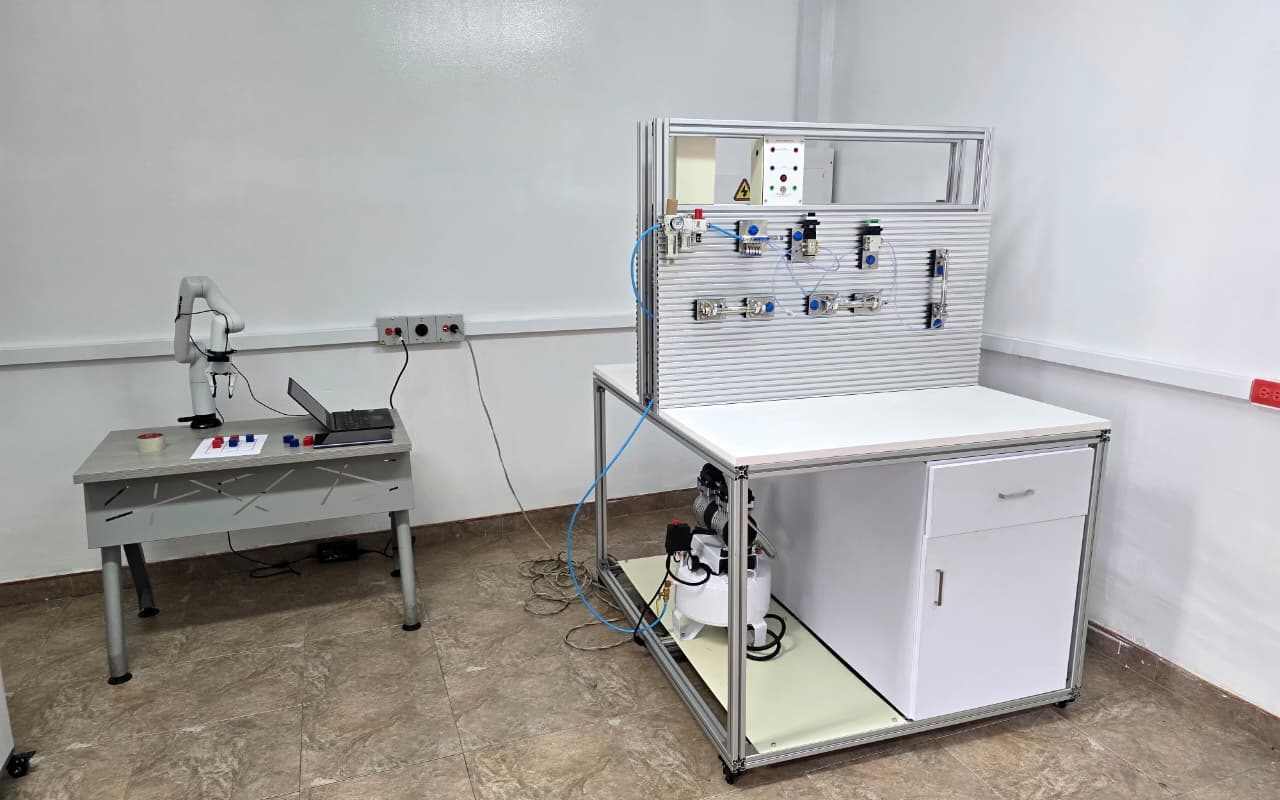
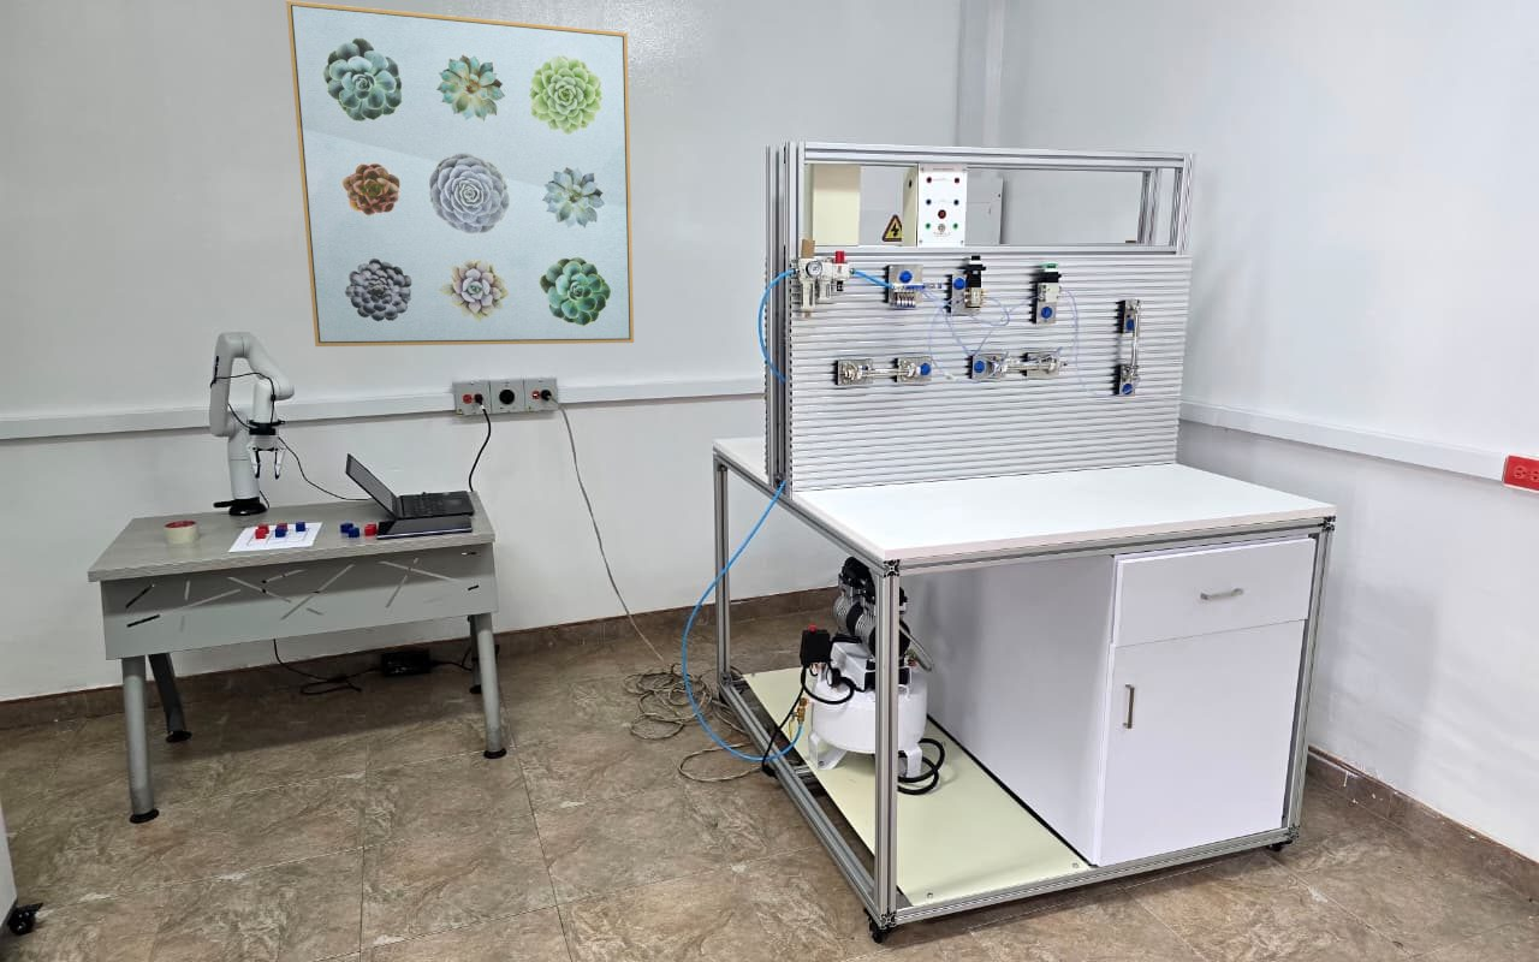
+ wall art (474, 185)
